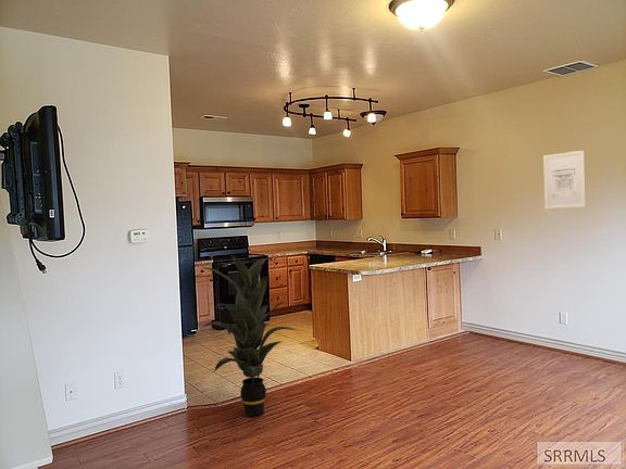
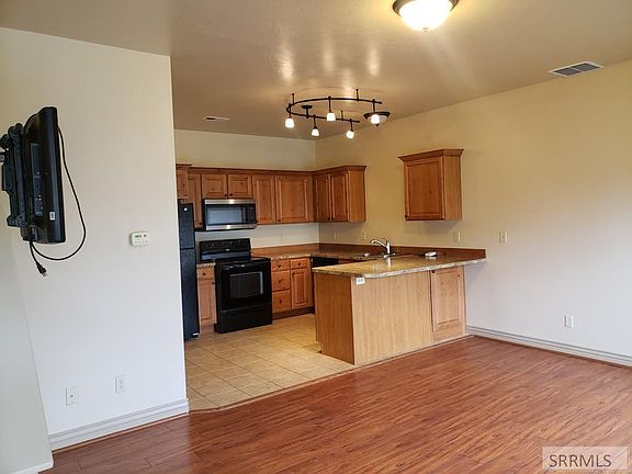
- wall art (563, 180)
- indoor plant (243, 333)
